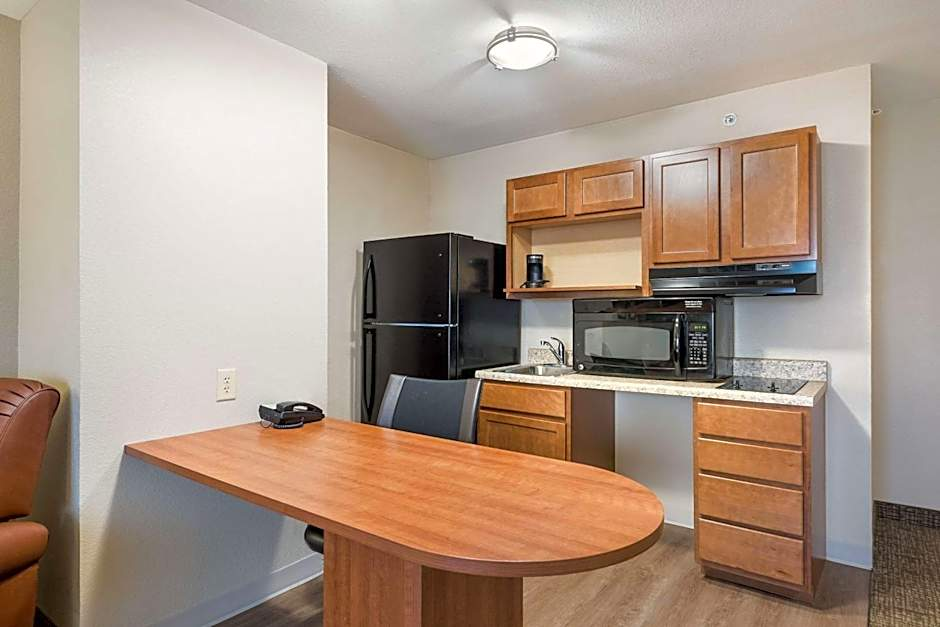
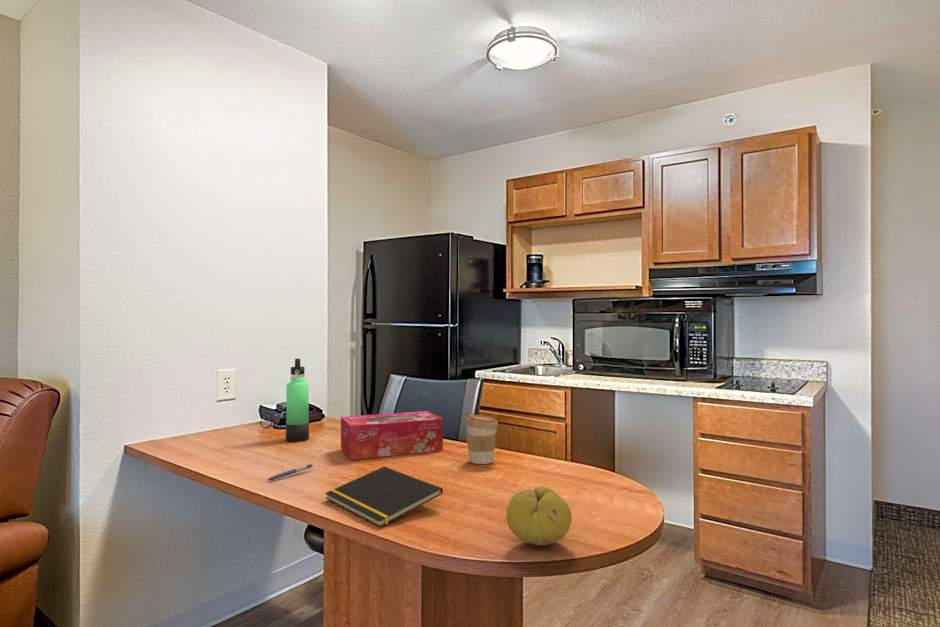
+ thermos bottle (297, 398)
+ coffee cup (481, 438)
+ fruit (539, 516)
+ tissue box (391, 433)
+ notepad (382, 493)
+ pen (290, 471)
